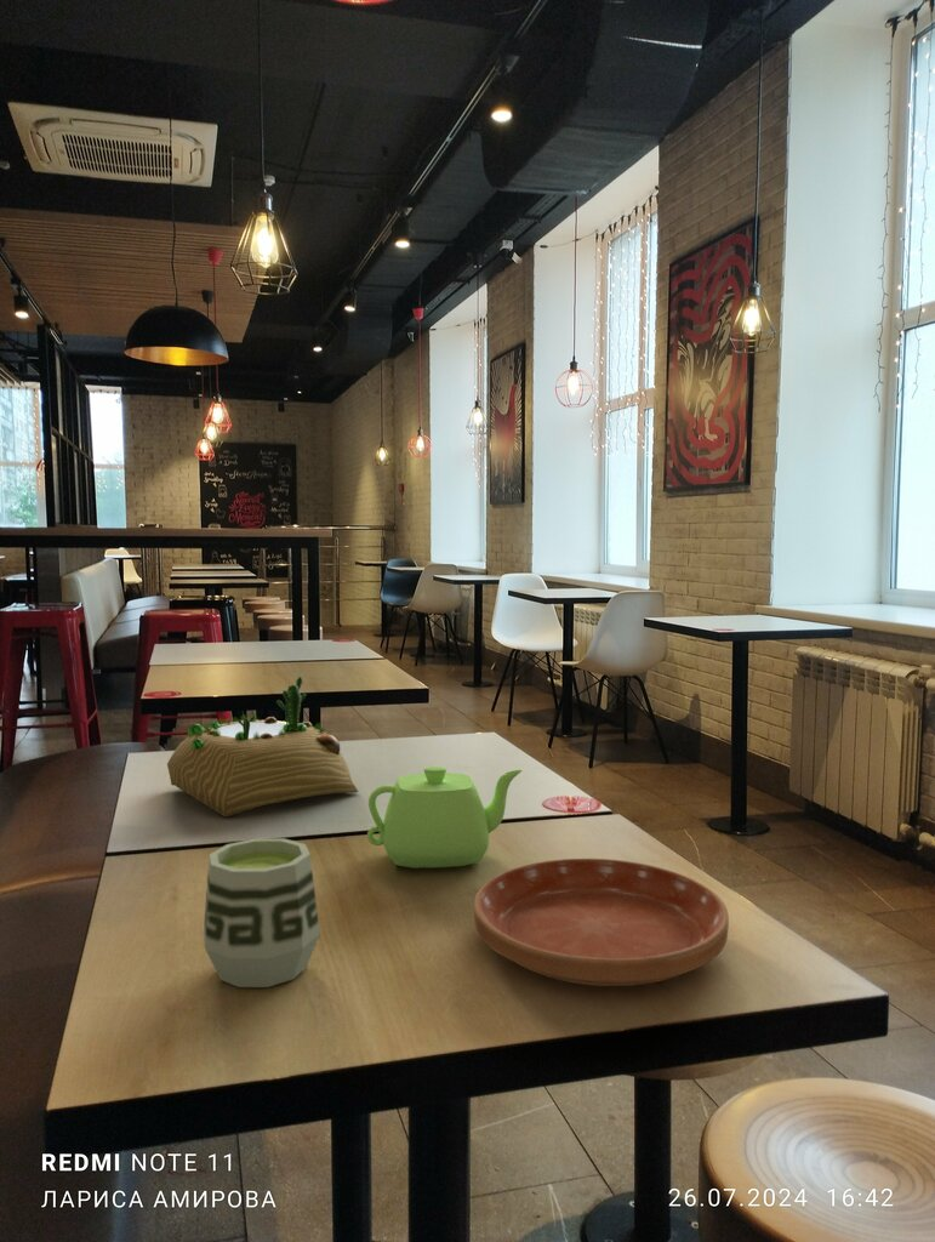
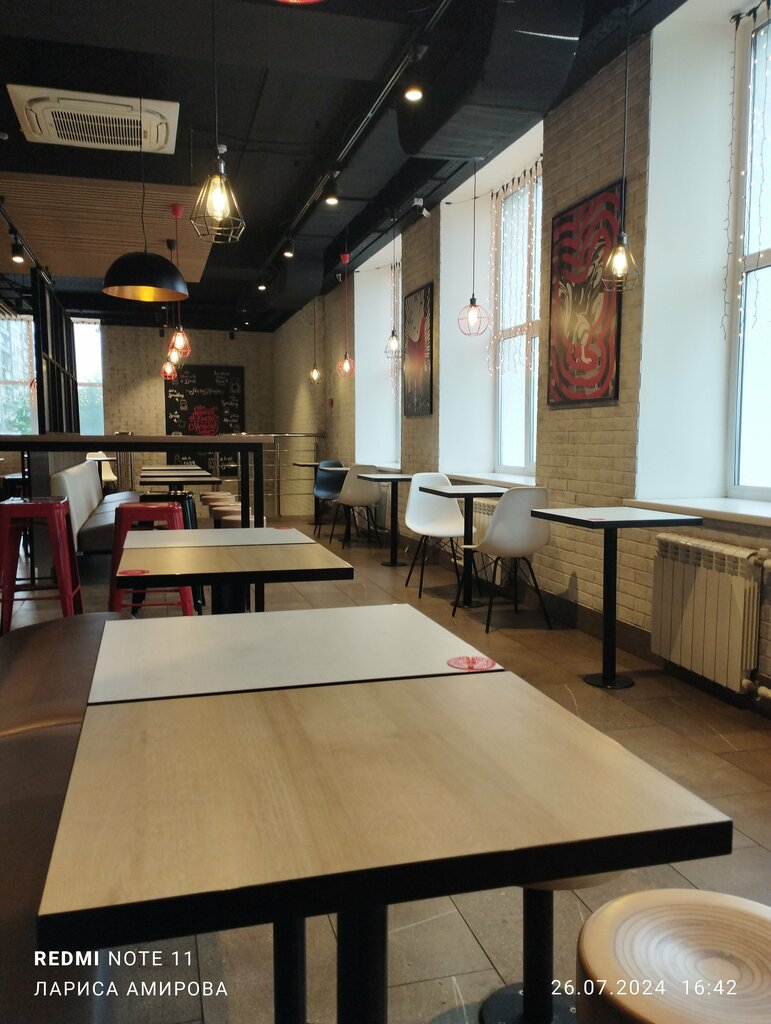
- succulent planter (258, 735)
- cup (261, 911)
- teapot (445, 811)
- saucer (598, 919)
